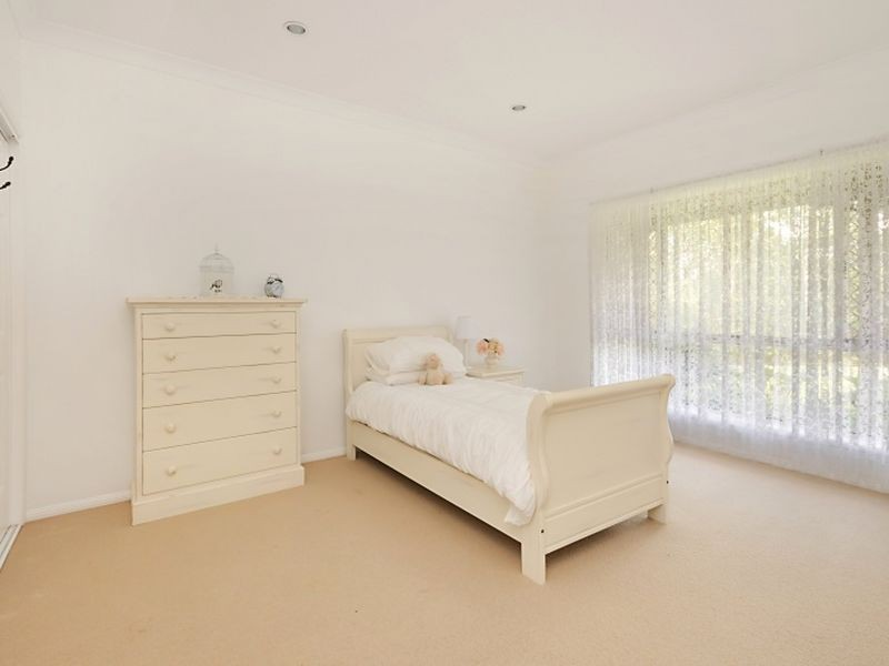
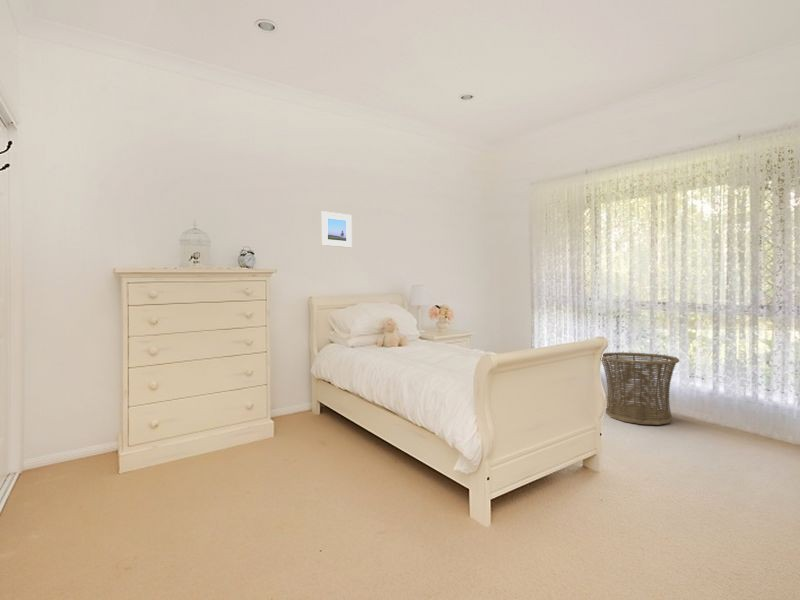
+ basket (637, 386)
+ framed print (336, 229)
